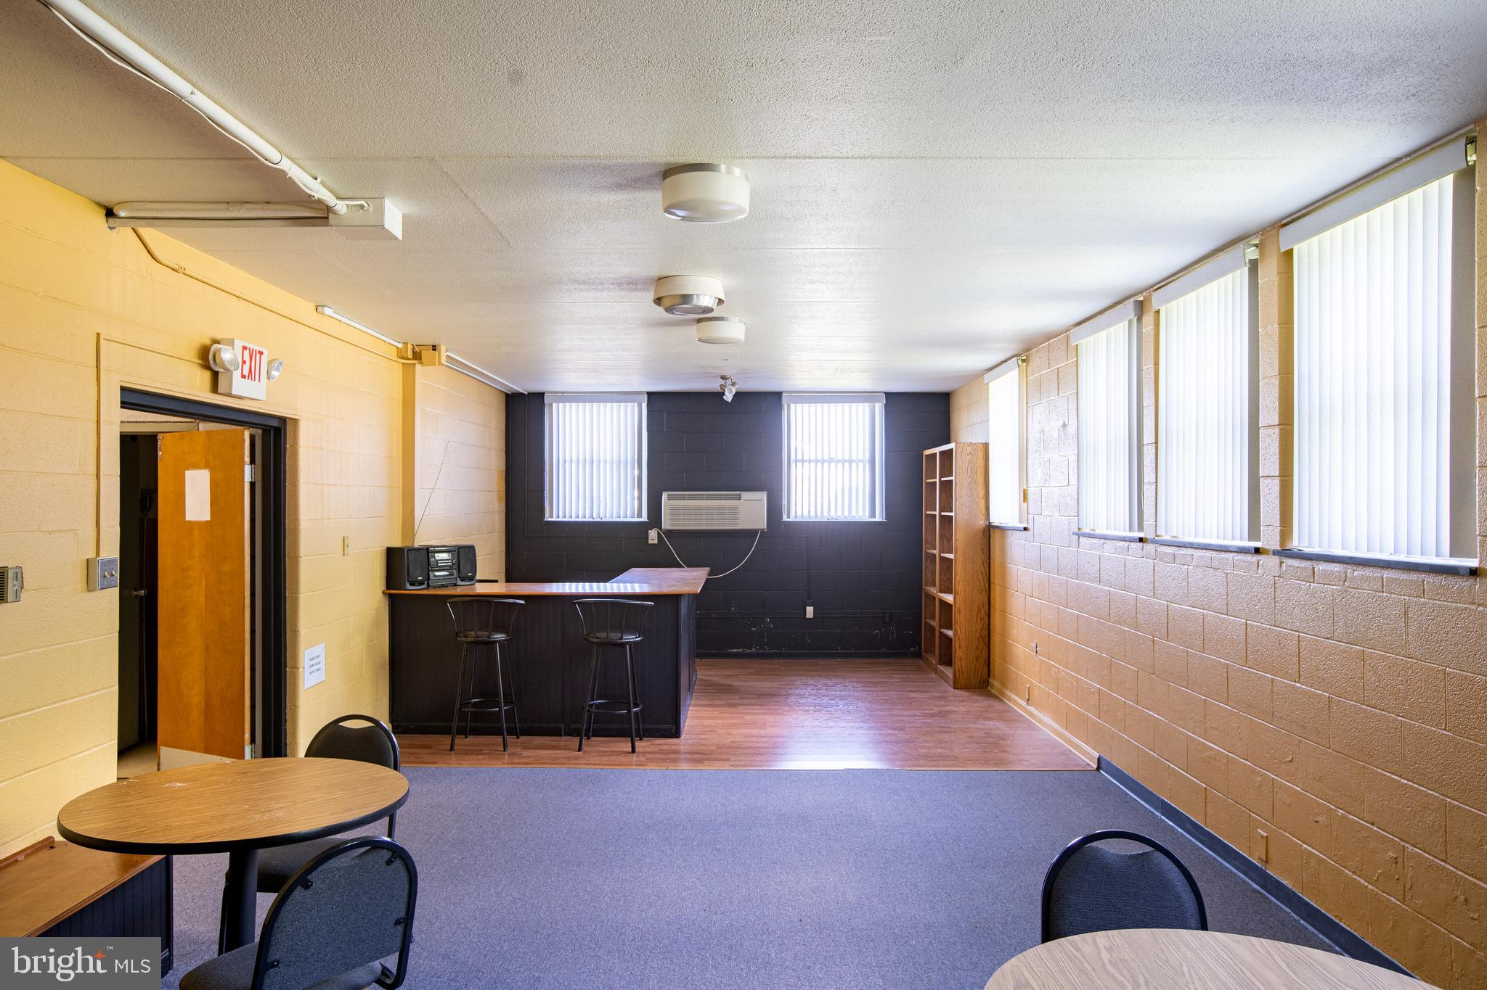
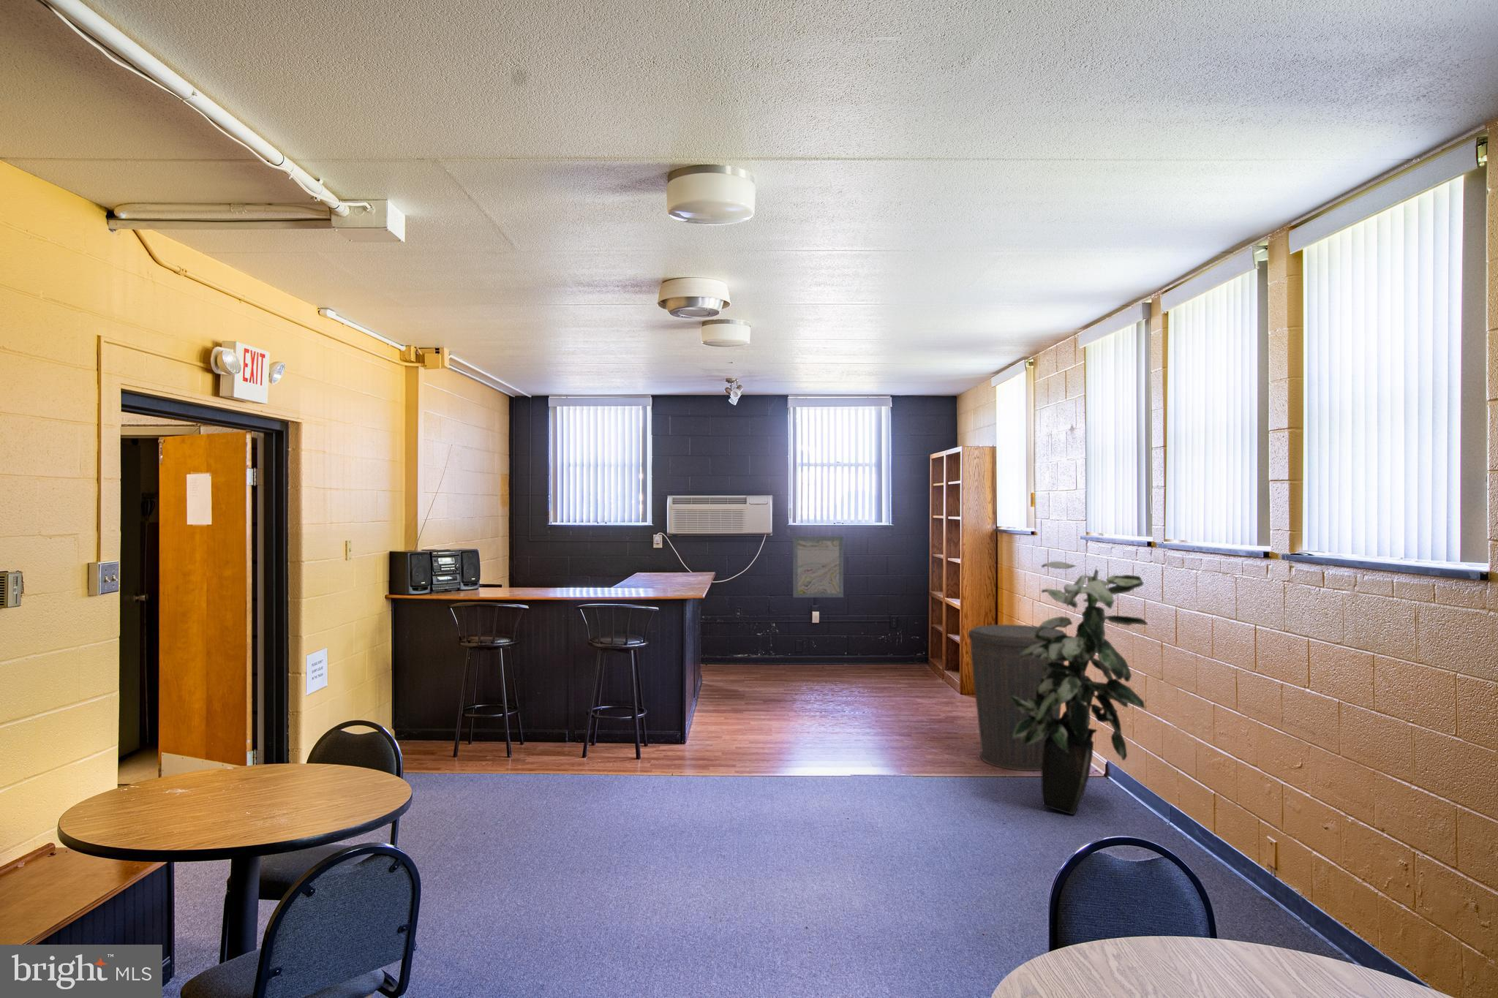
+ wall art (817, 567)
+ trash can (1018, 695)
+ indoor plant (1075, 684)
